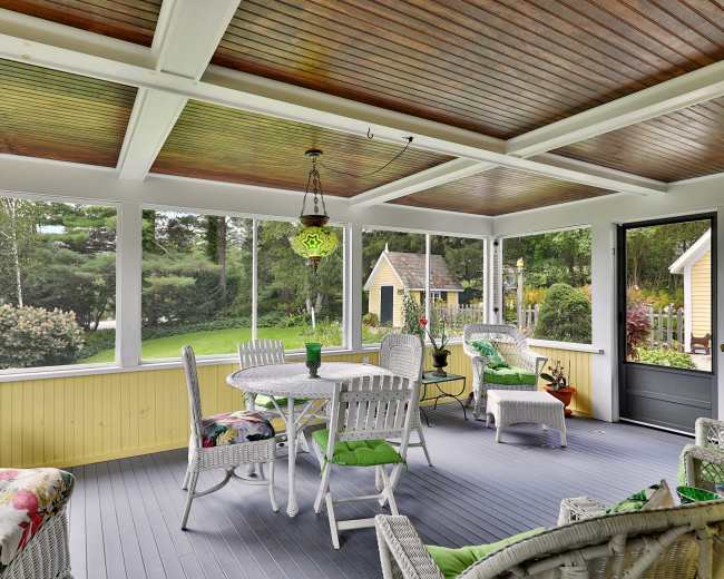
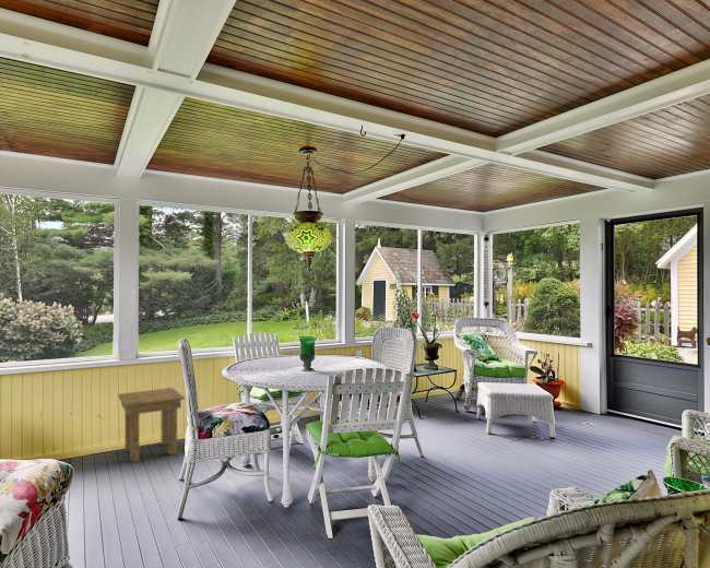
+ side table (150, 412)
